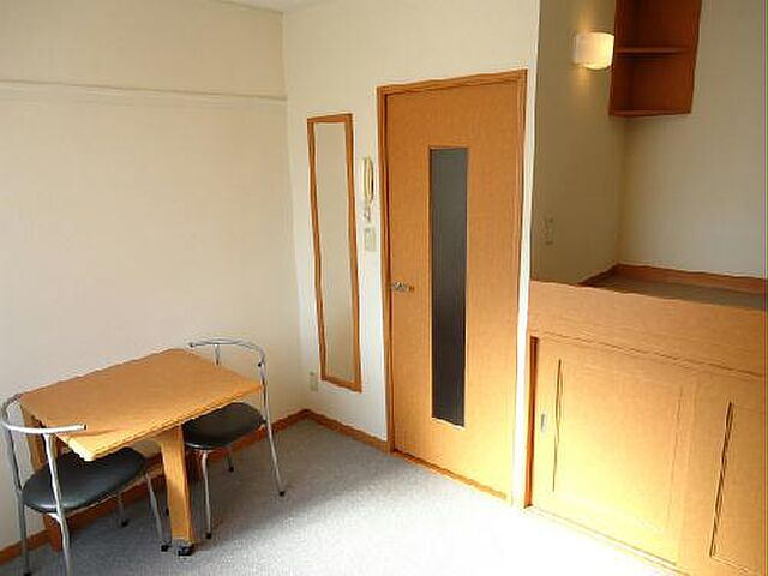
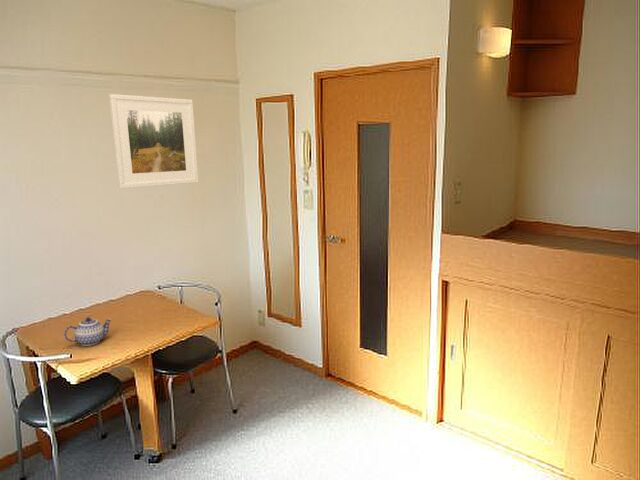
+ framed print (157, 142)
+ teapot (88, 329)
